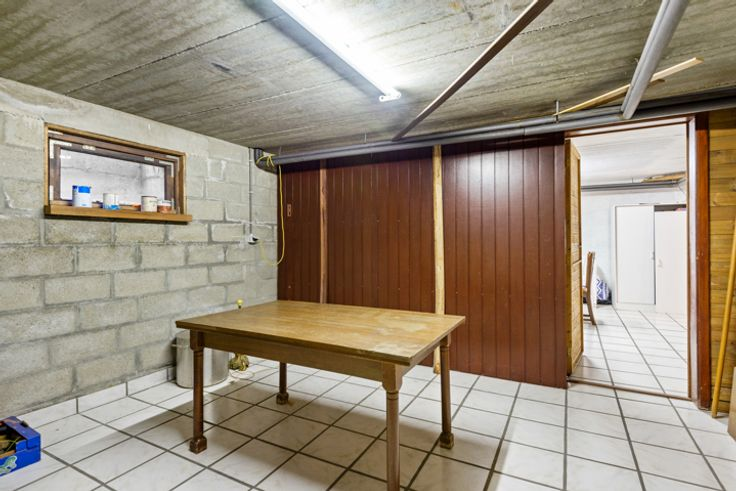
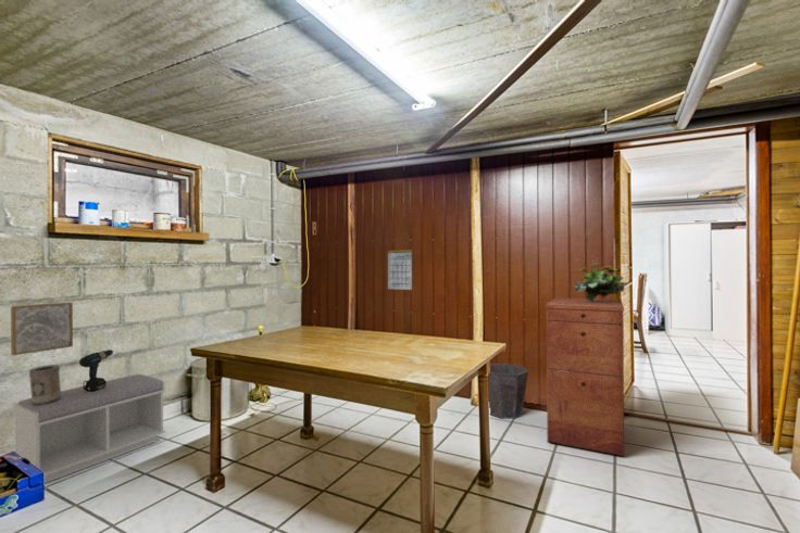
+ filing cabinet (585, 367)
+ bench (96, 421)
+ waste bin (504, 391)
+ power drill (97, 368)
+ paint can (46, 383)
+ calendar (399, 265)
+ flowering plant (600, 282)
+ wall art (42, 327)
